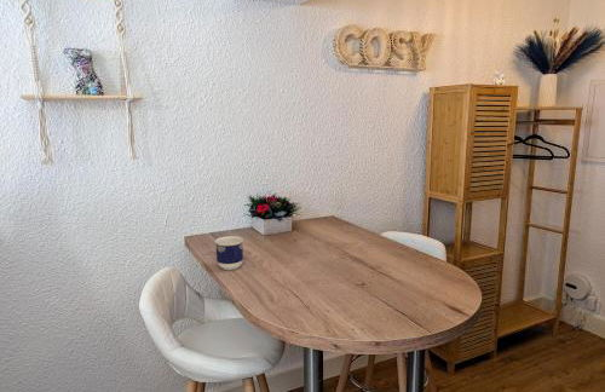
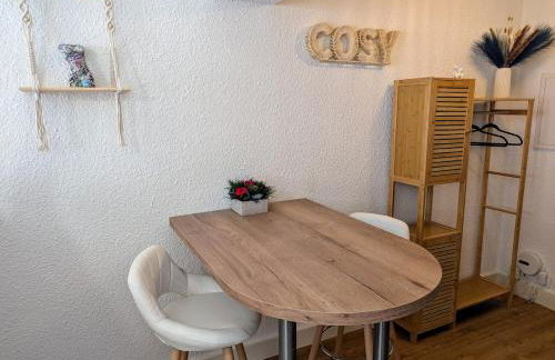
- cup (230, 254)
